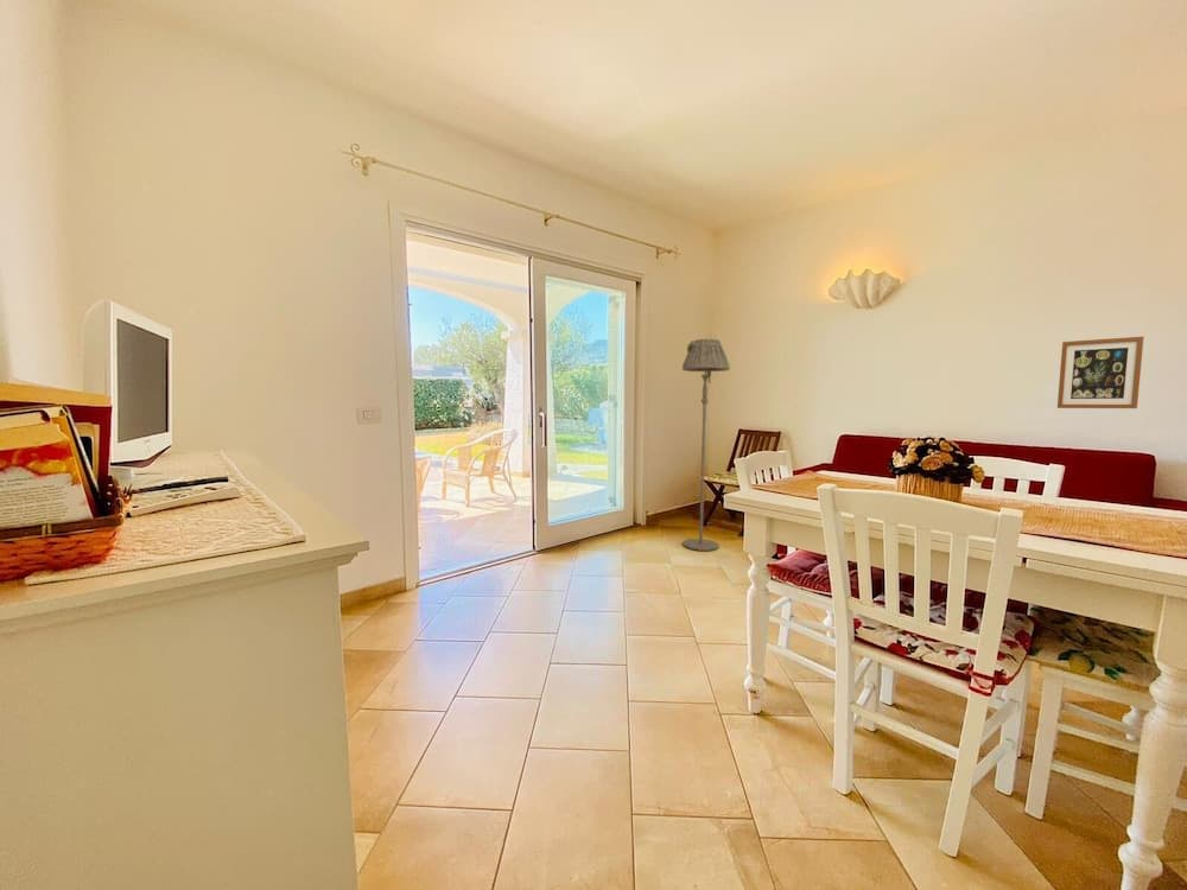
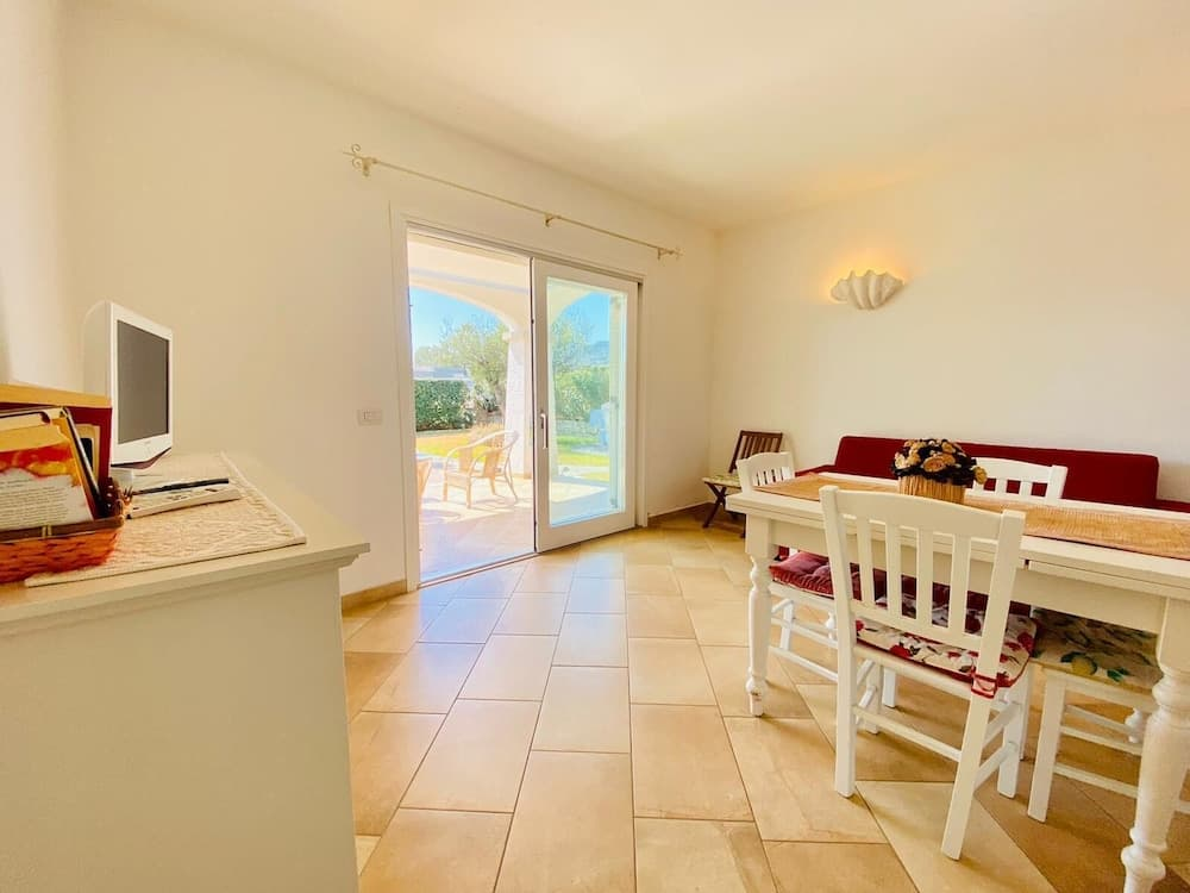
- wall art (1098, 374)
- floor lamp (703, 444)
